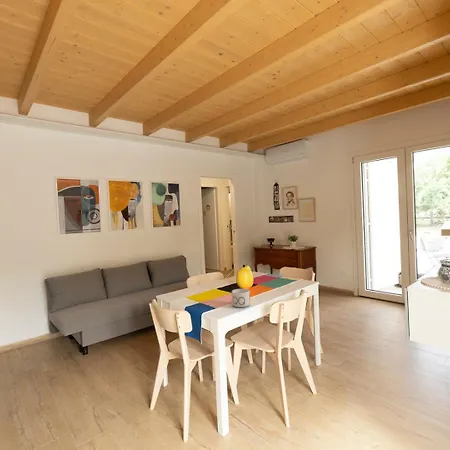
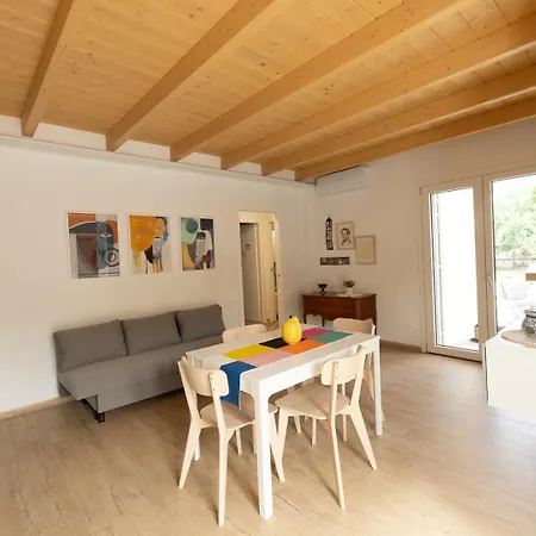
- mug (239, 297)
